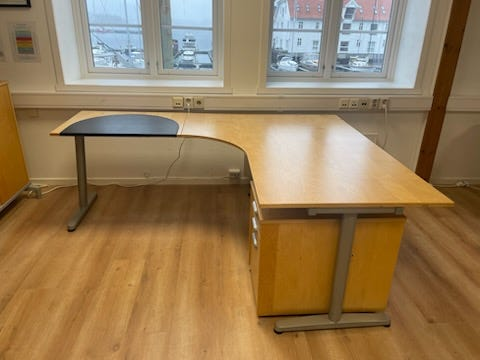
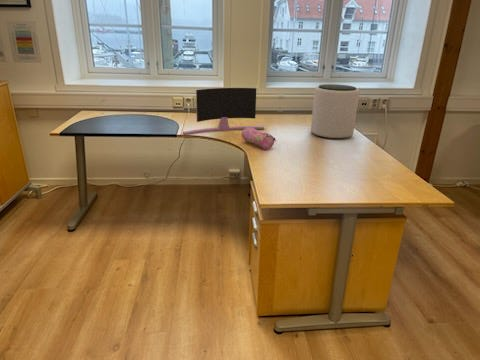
+ pencil case (257, 137)
+ plant pot (334, 111)
+ monitor (224, 109)
